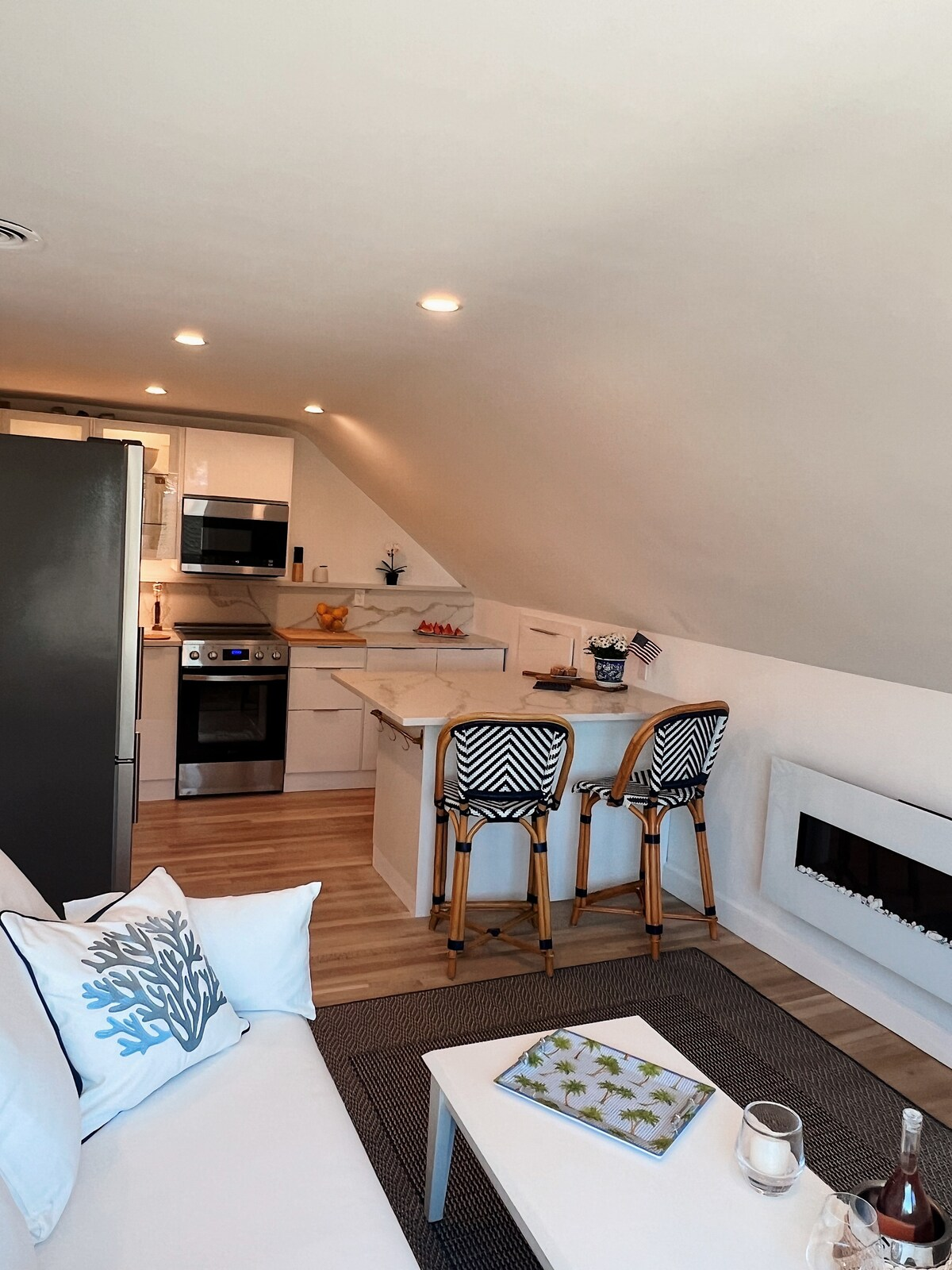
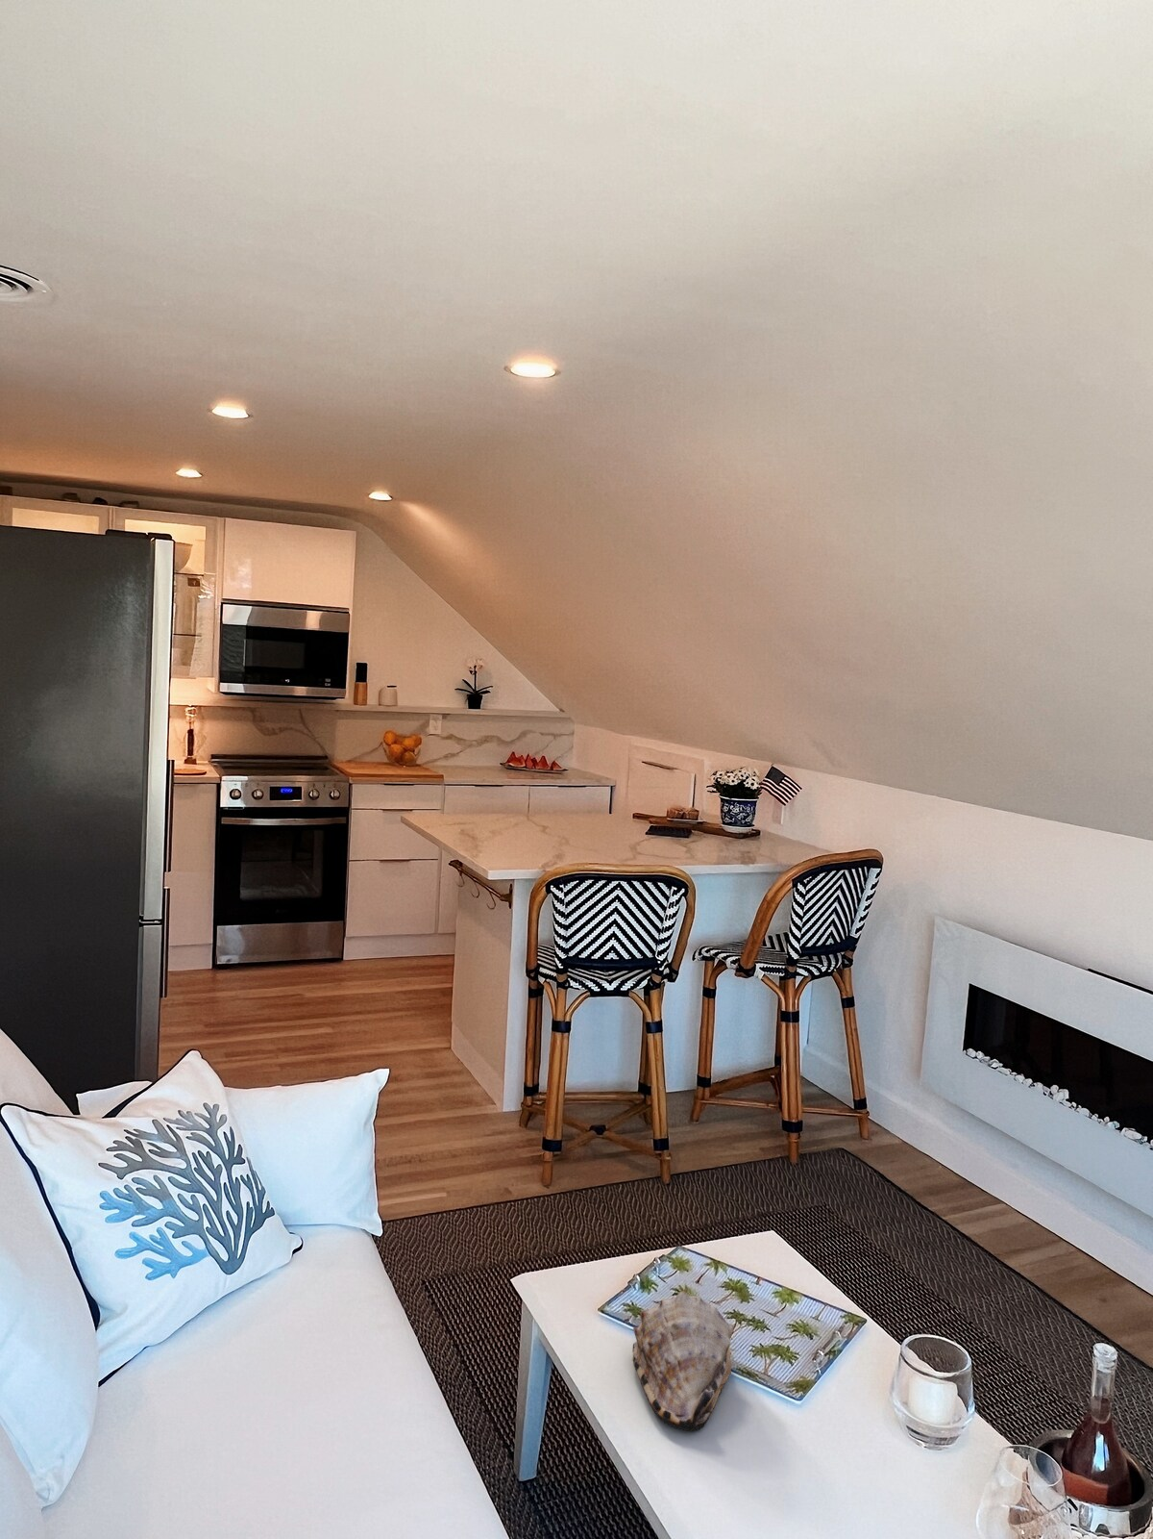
+ seashell (694, 1341)
